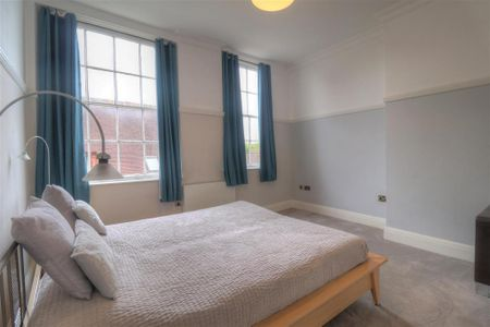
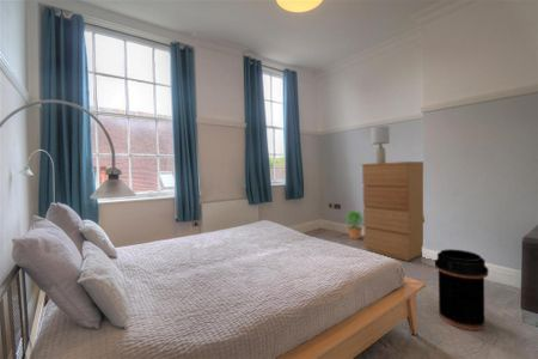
+ lamp (380, 145)
+ trash can (460, 286)
+ potted plant (354, 224)
+ dresser (395, 207)
